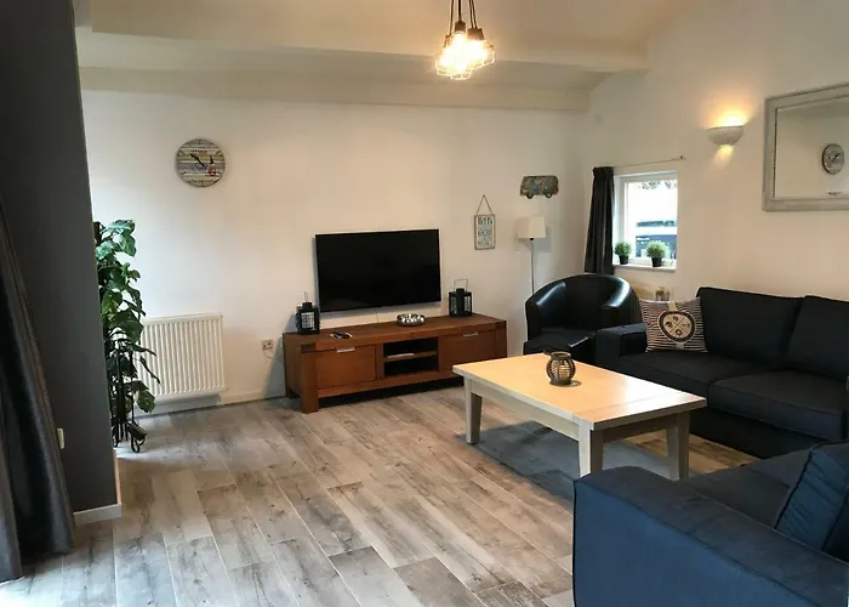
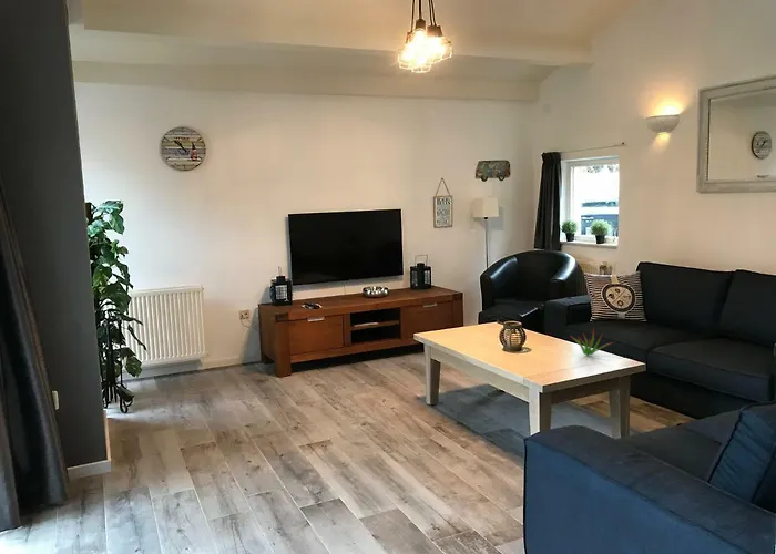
+ succulent plant (593, 340)
